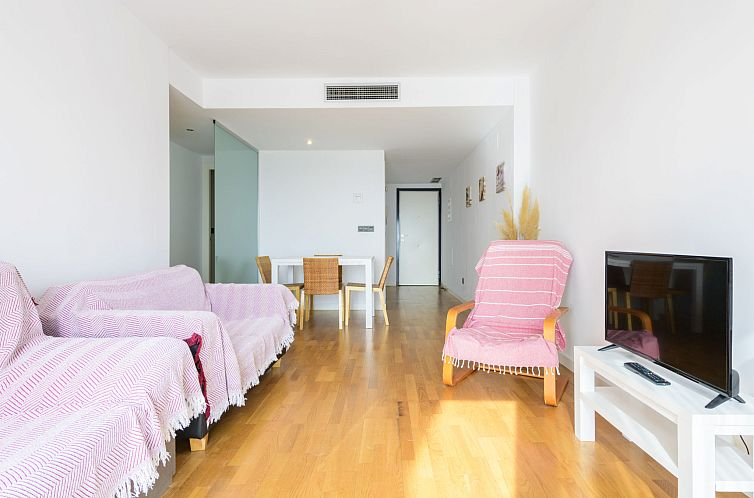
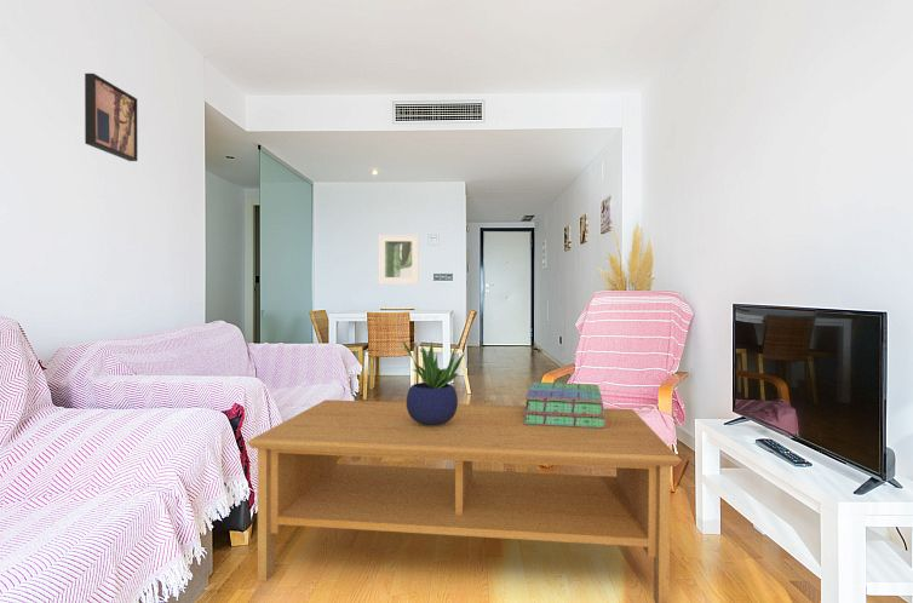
+ wall art (113, 120)
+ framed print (398, 259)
+ coffee table (464, 486)
+ potted plant (437, 380)
+ stack of books (564, 402)
